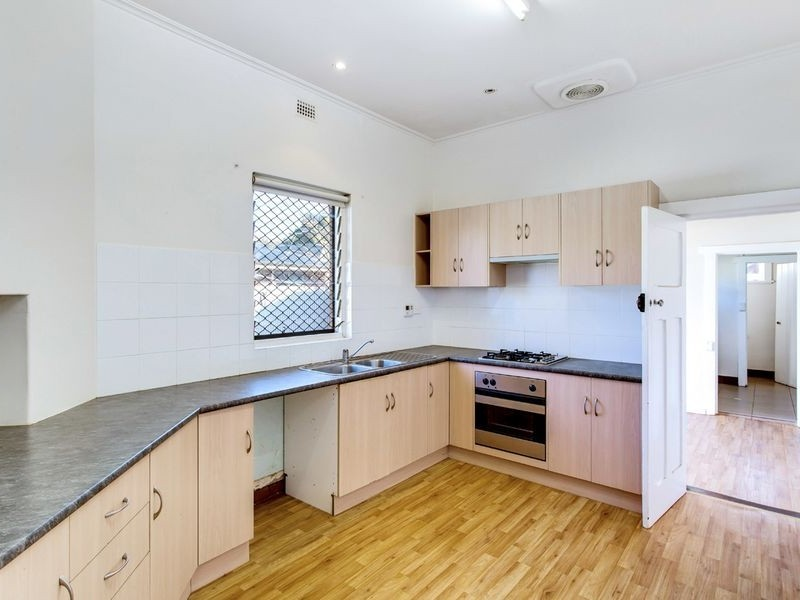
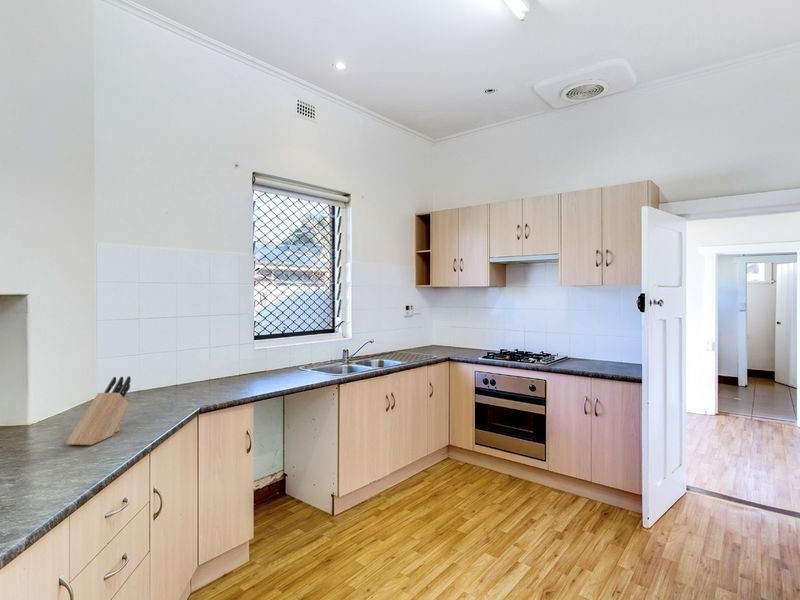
+ knife block (103, 407)
